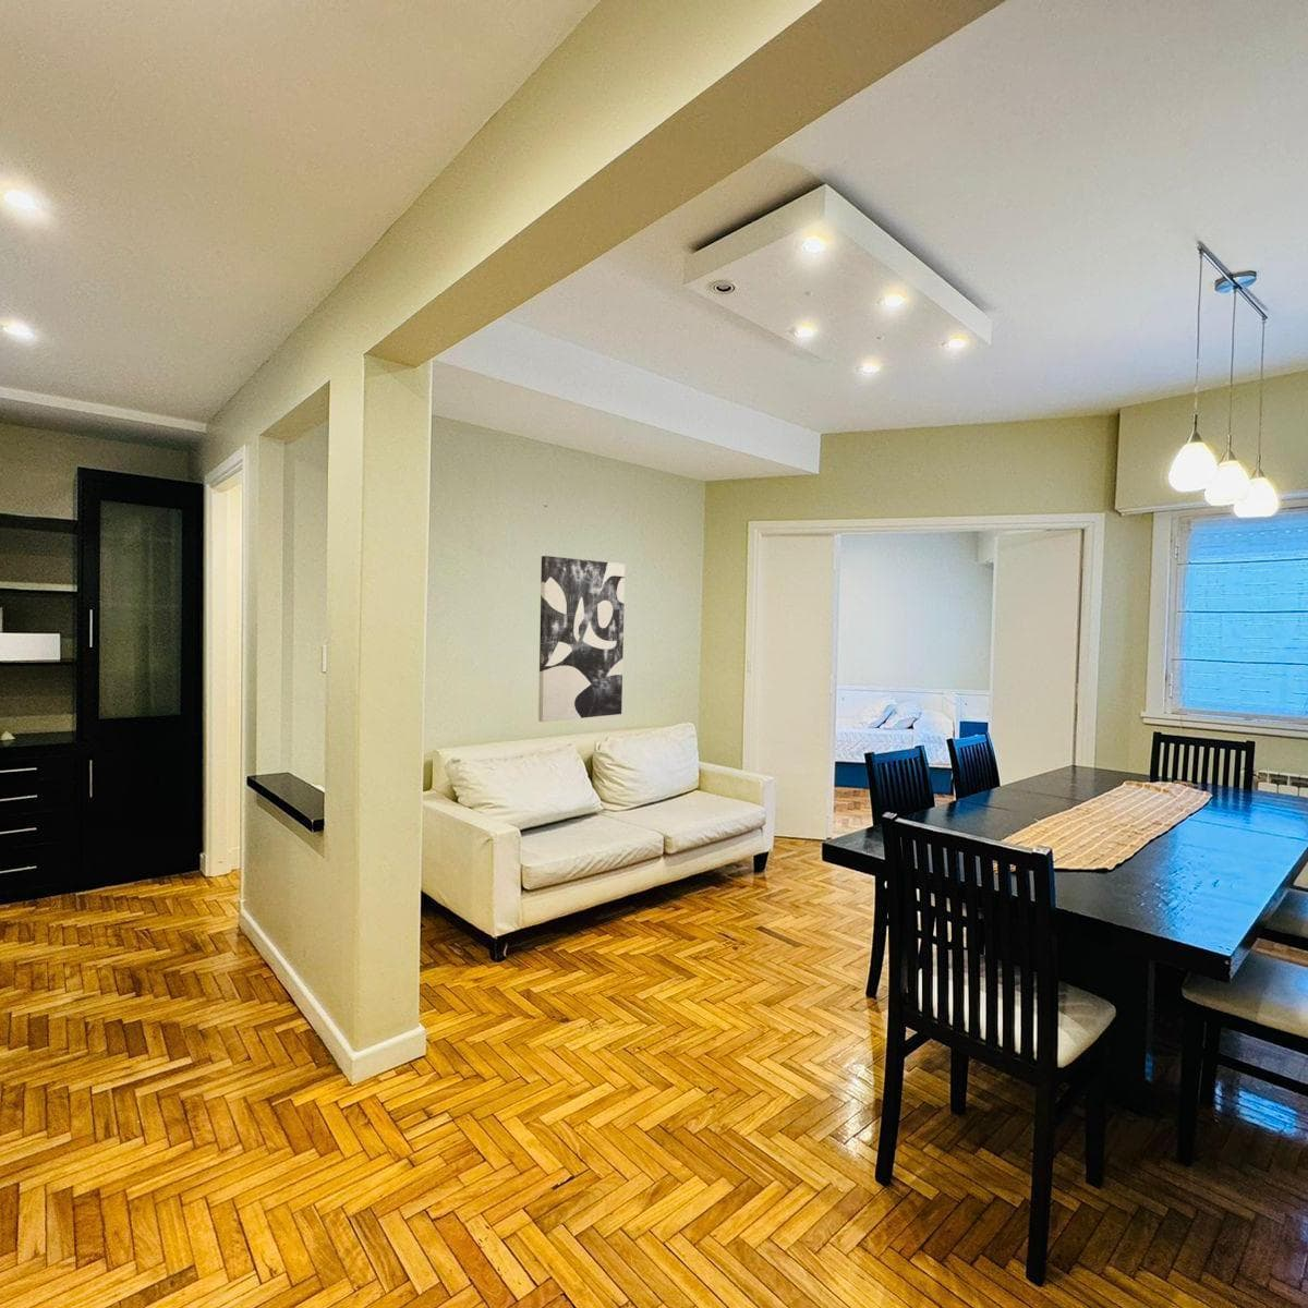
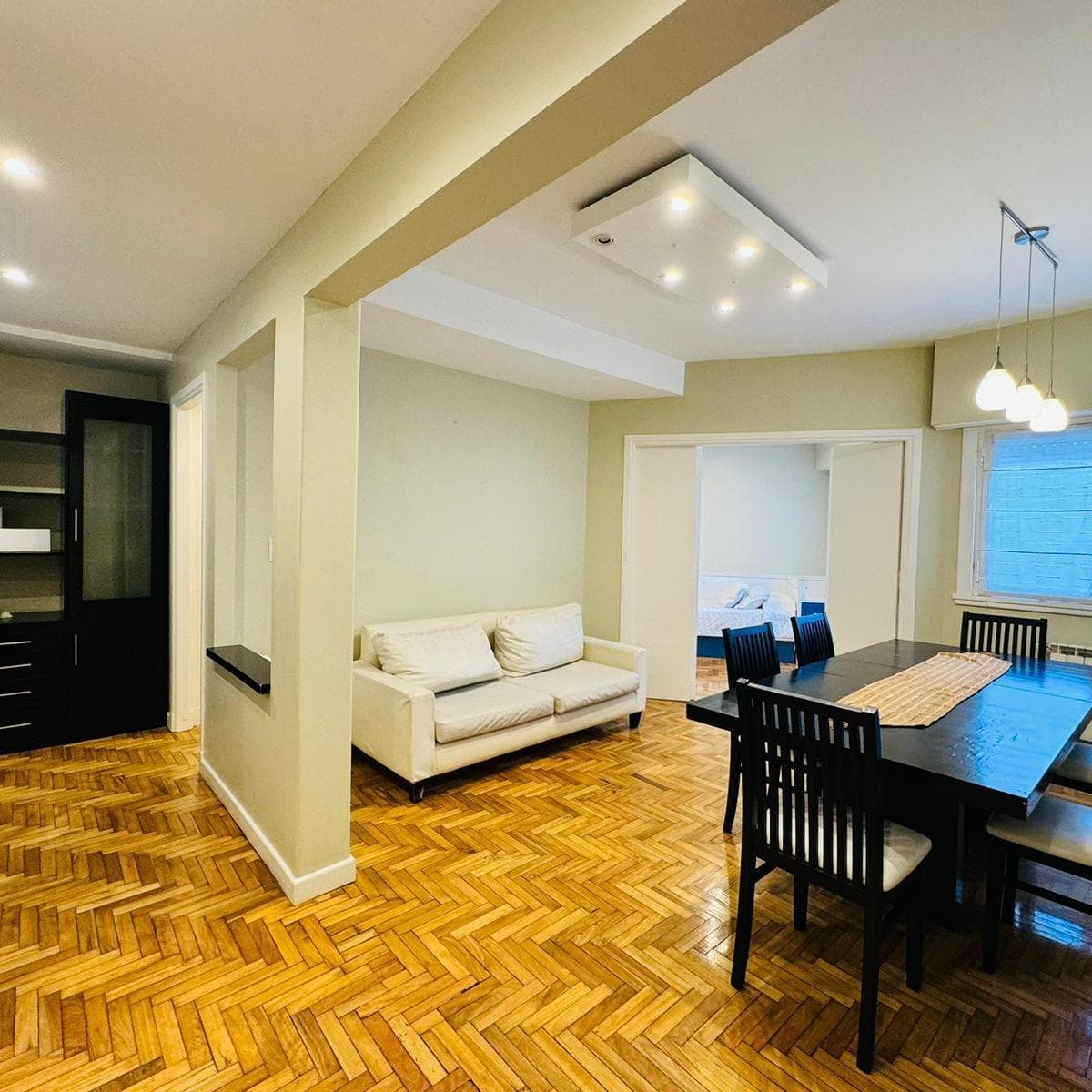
- wall art (583, 638)
